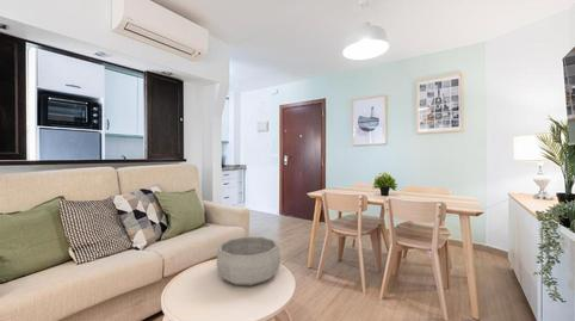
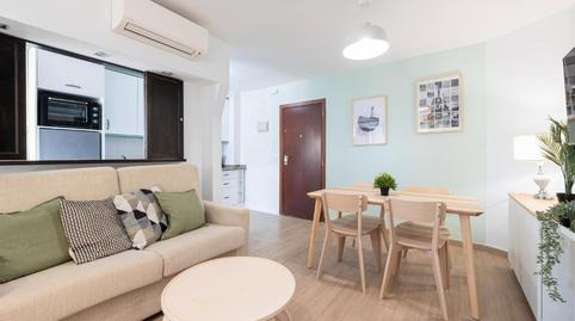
- decorative bowl (248, 259)
